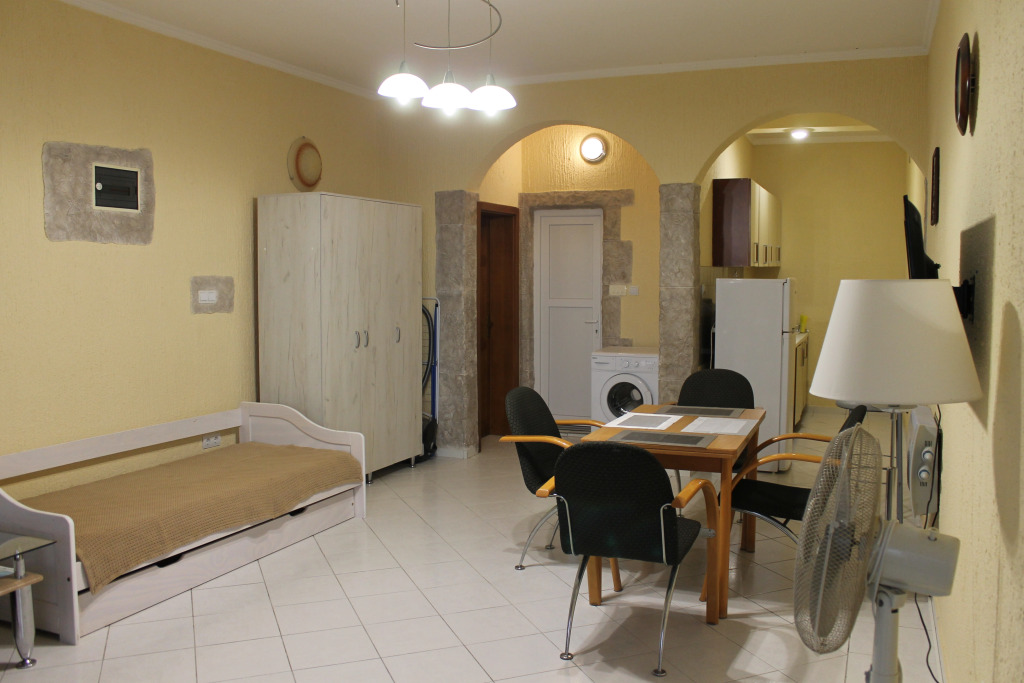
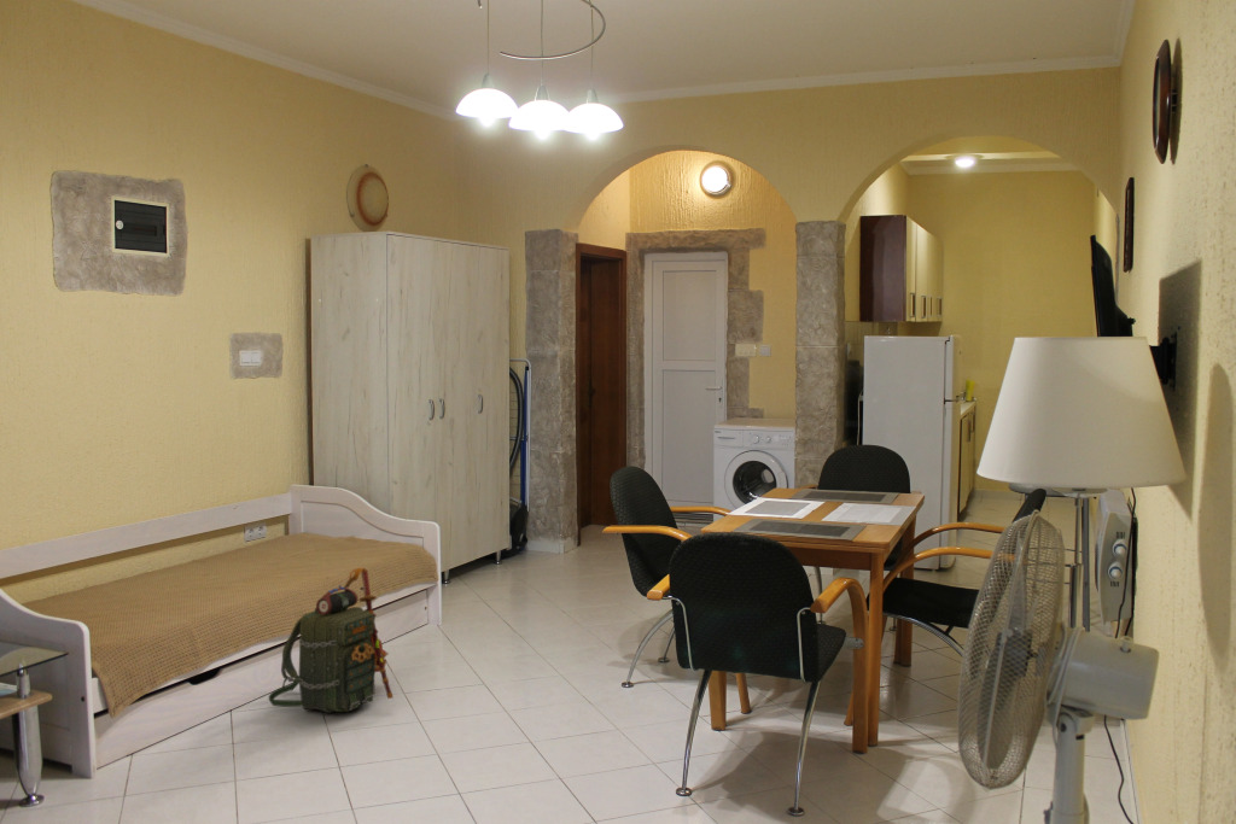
+ backpack (338, 637)
